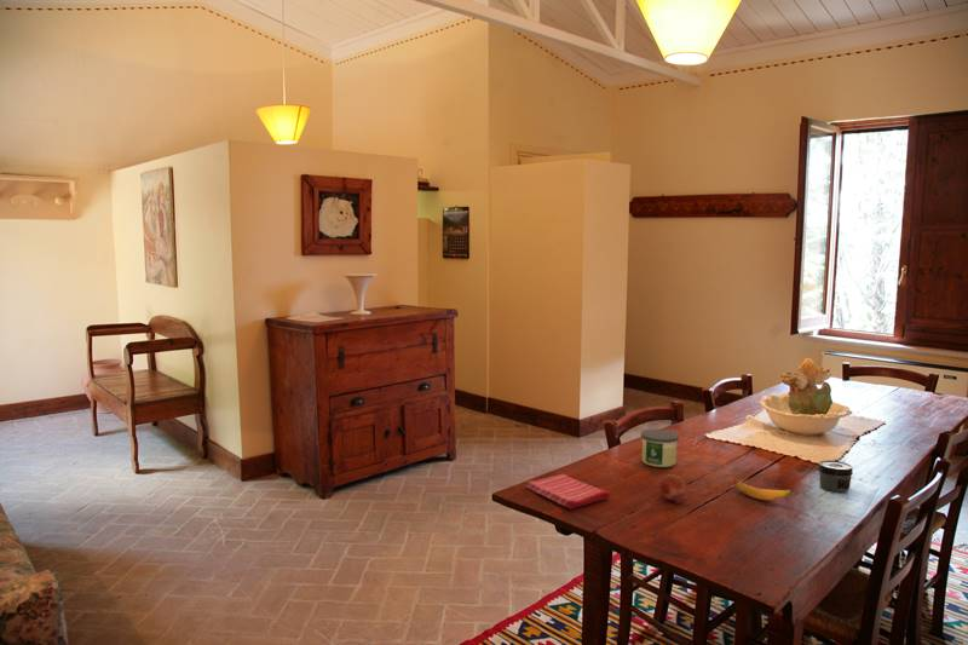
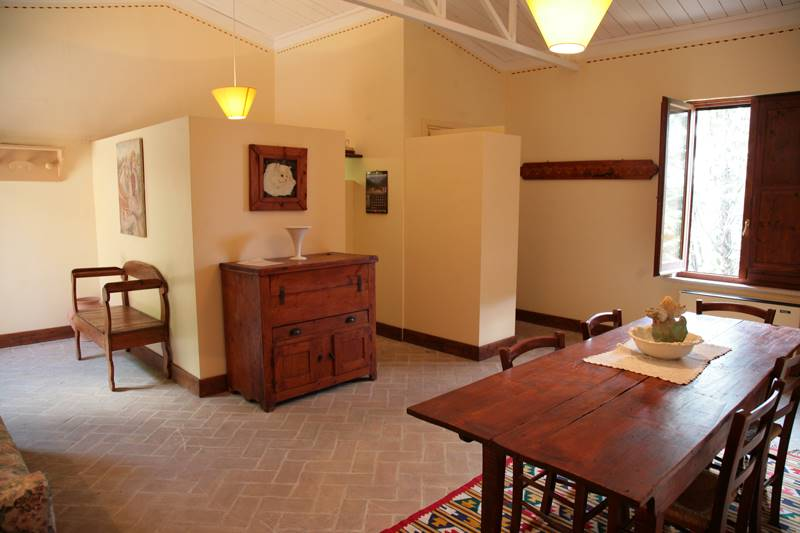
- fruit (673, 486)
- jar (835, 476)
- dish towel (566, 489)
- candle (658, 448)
- banana (761, 490)
